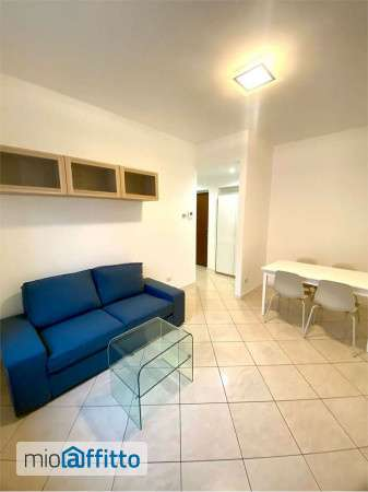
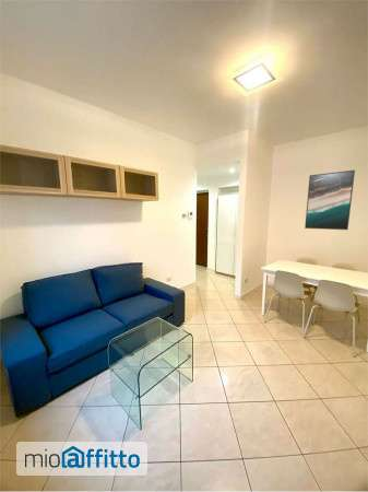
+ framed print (328, 201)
